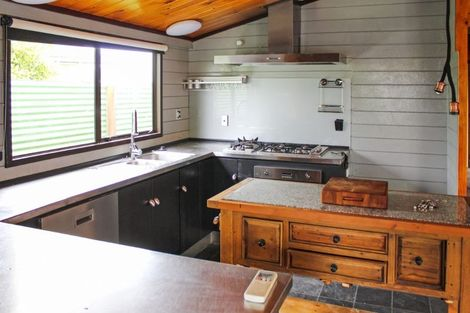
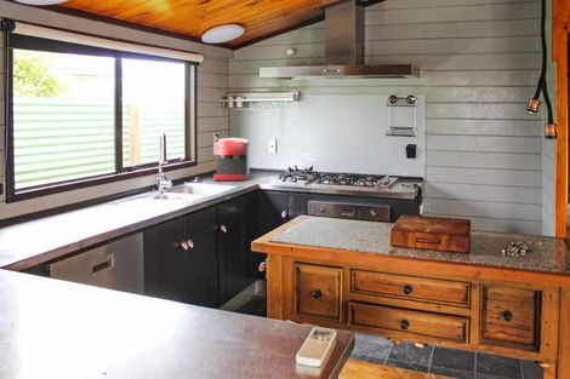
+ coffee maker (230, 157)
